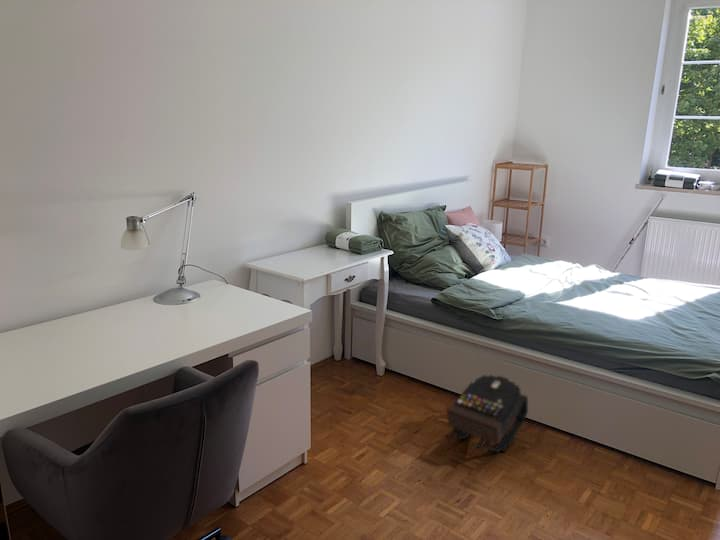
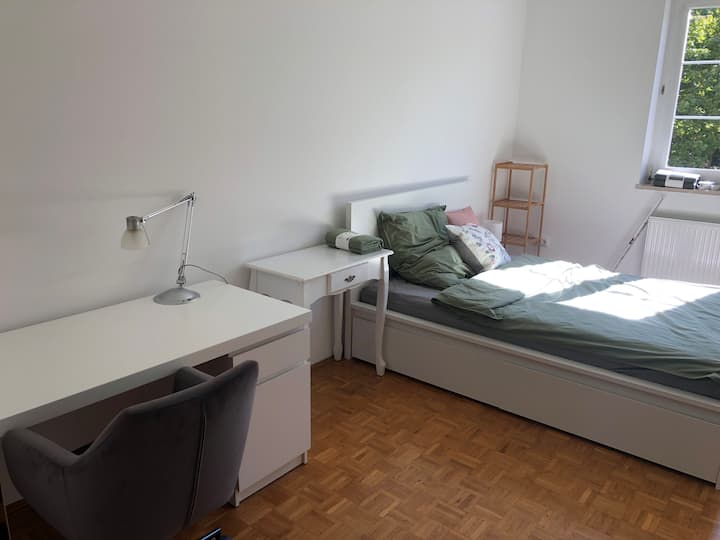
- backpack (486, 414)
